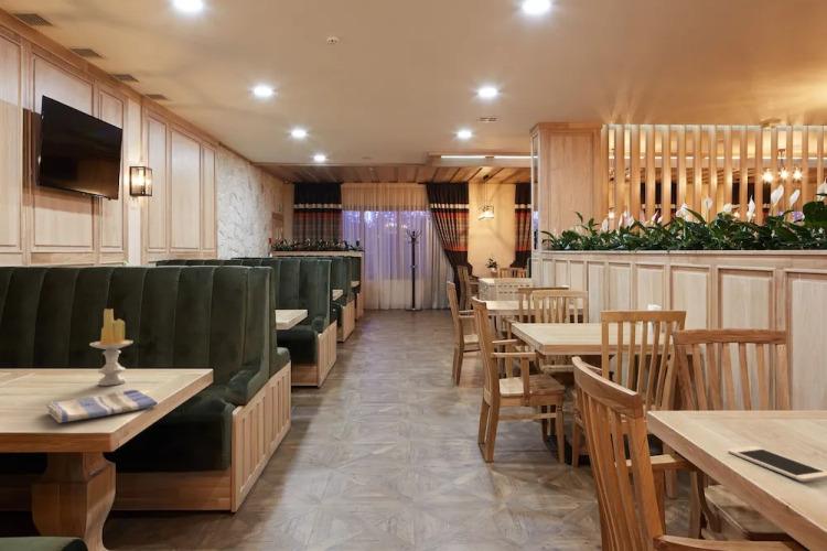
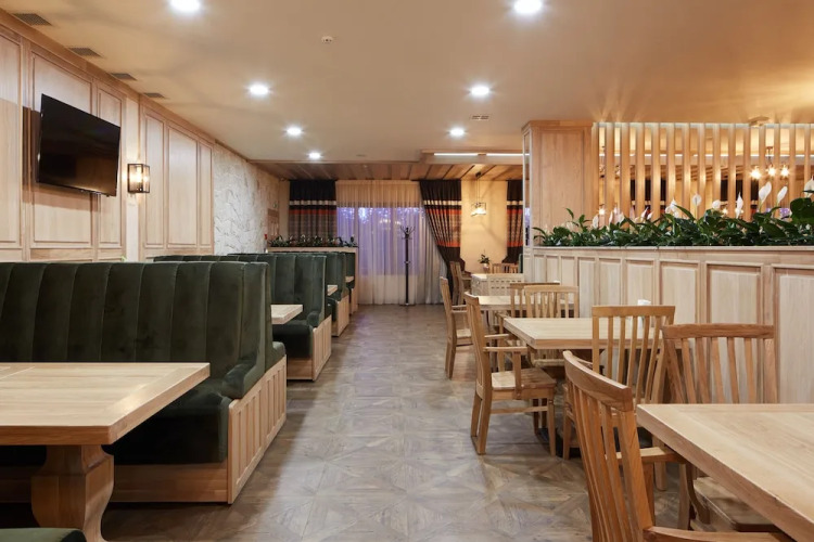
- candle (111, 345)
- cell phone (776, 462)
- dish towel (101, 404)
